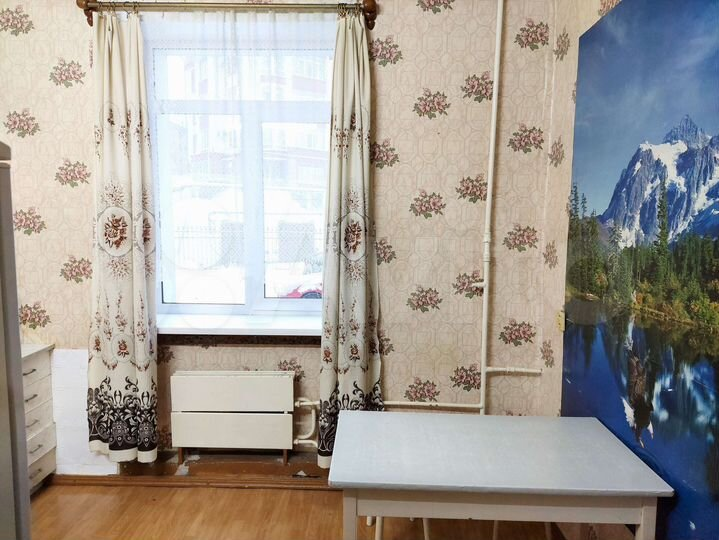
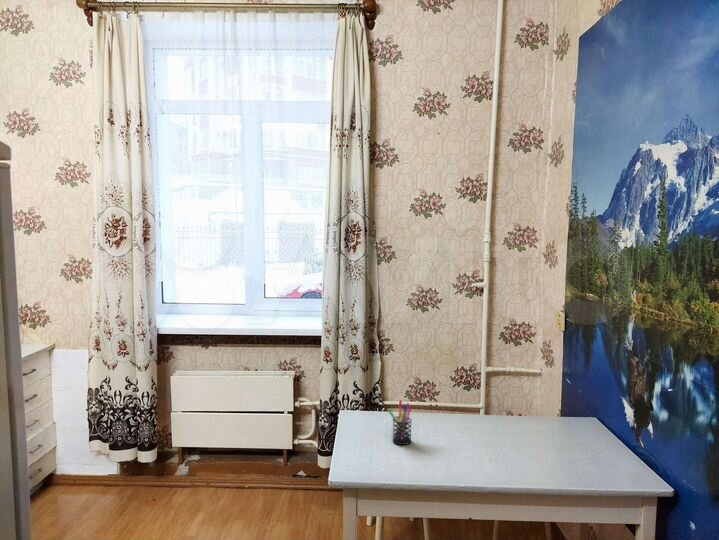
+ pen holder (399, 421)
